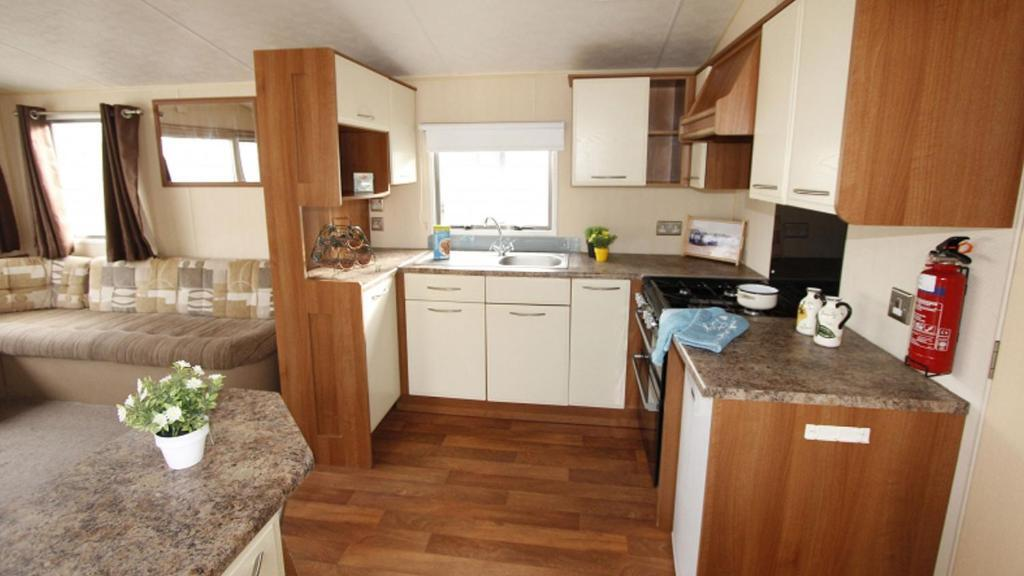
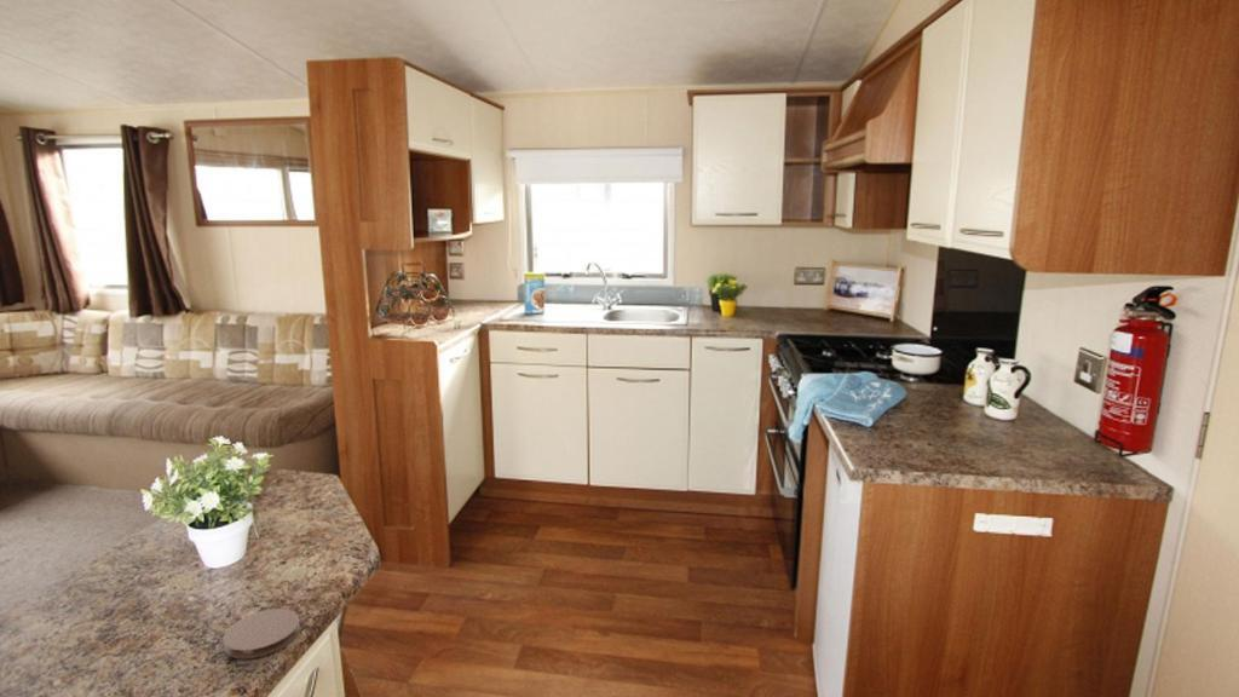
+ coaster (261, 632)
